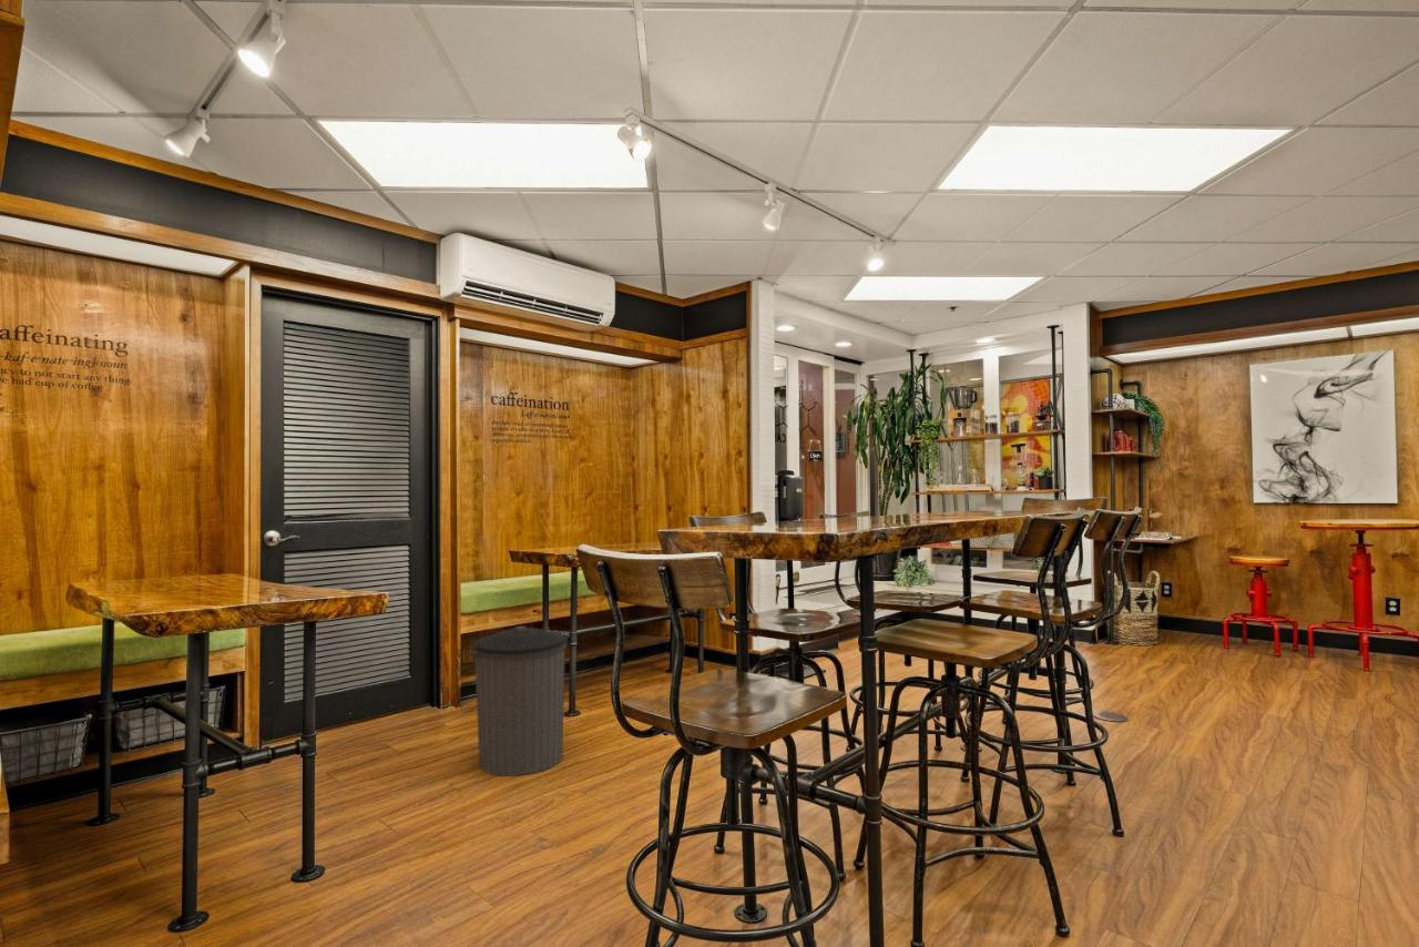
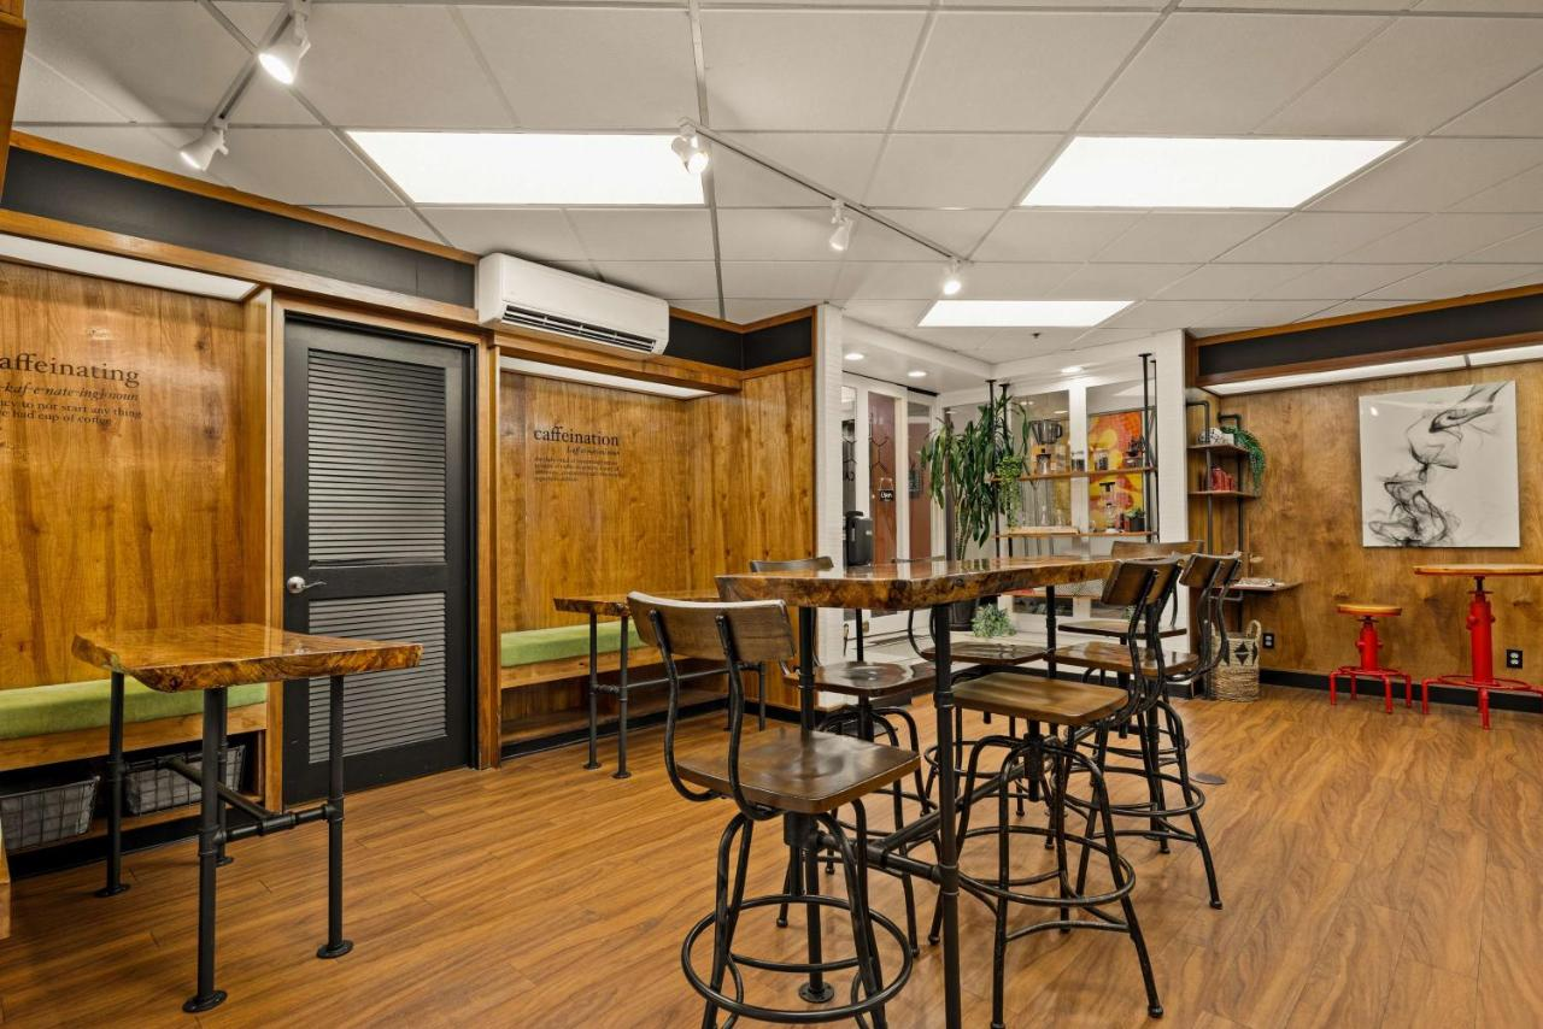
- trash can (521, 693)
